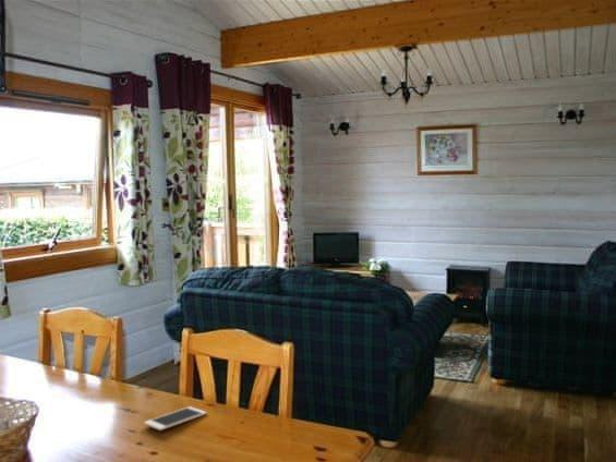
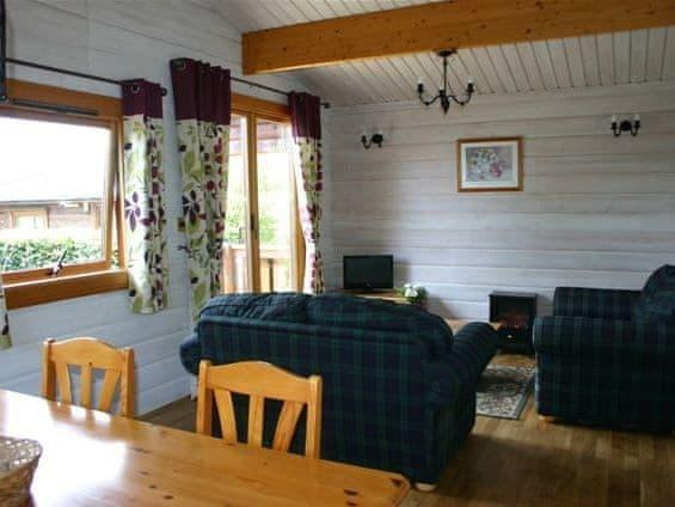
- cell phone (176, 417)
